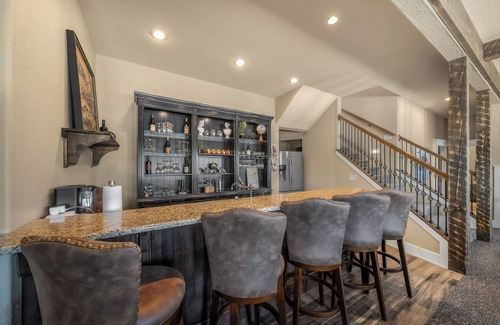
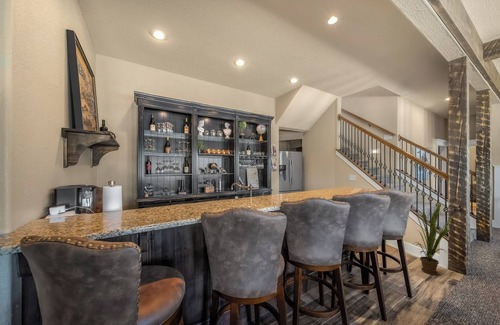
+ house plant (429, 237)
